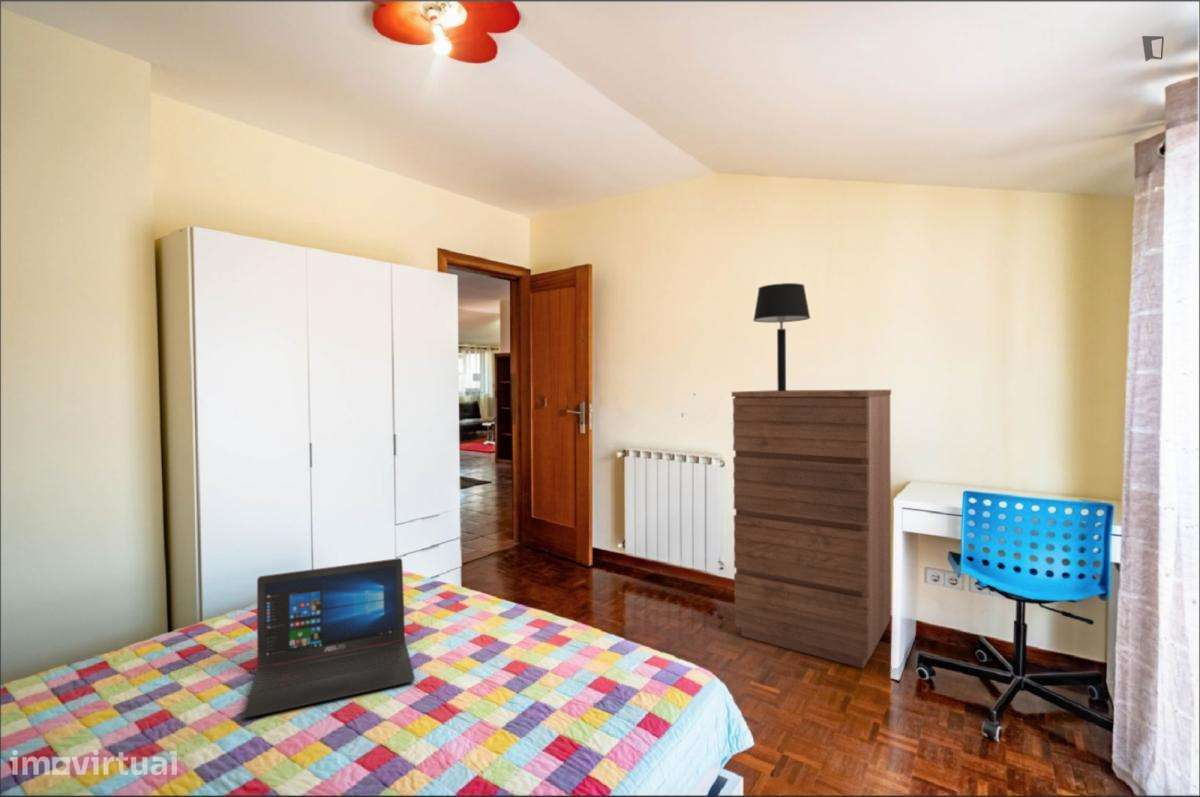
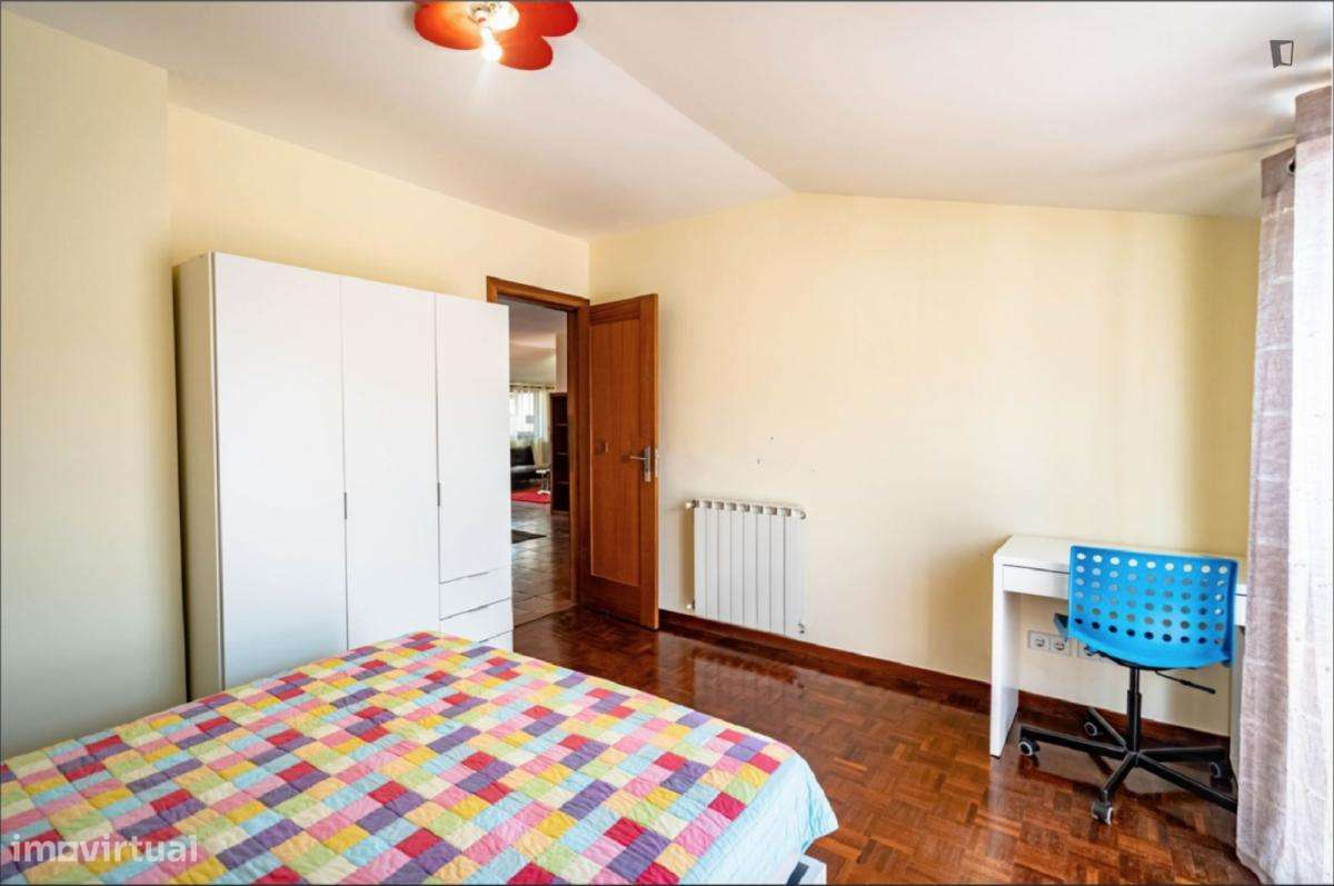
- dresser (813, 512)
- laptop (333, 628)
- table lamp (781, 338)
